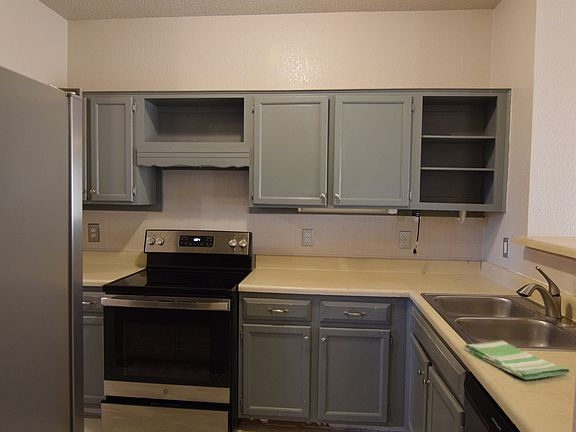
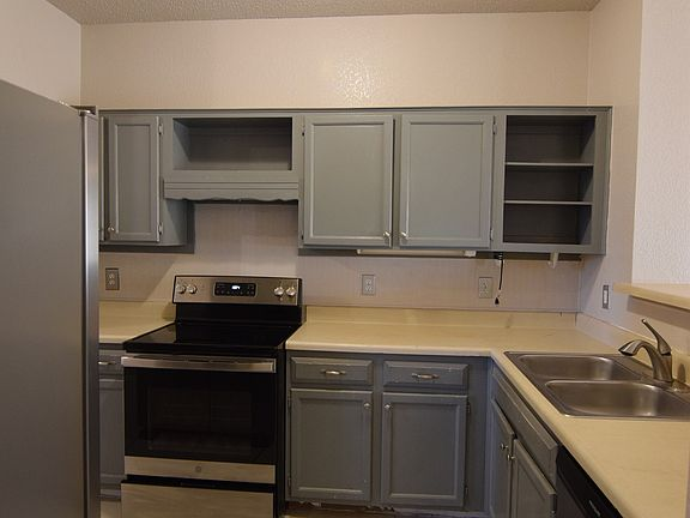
- dish towel (512, 357)
